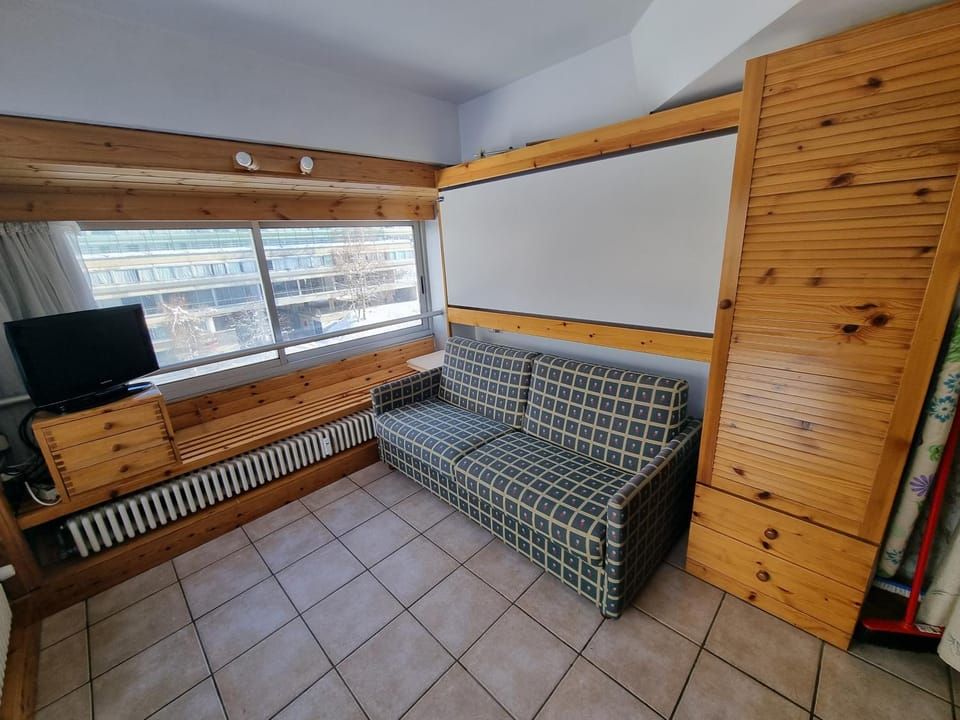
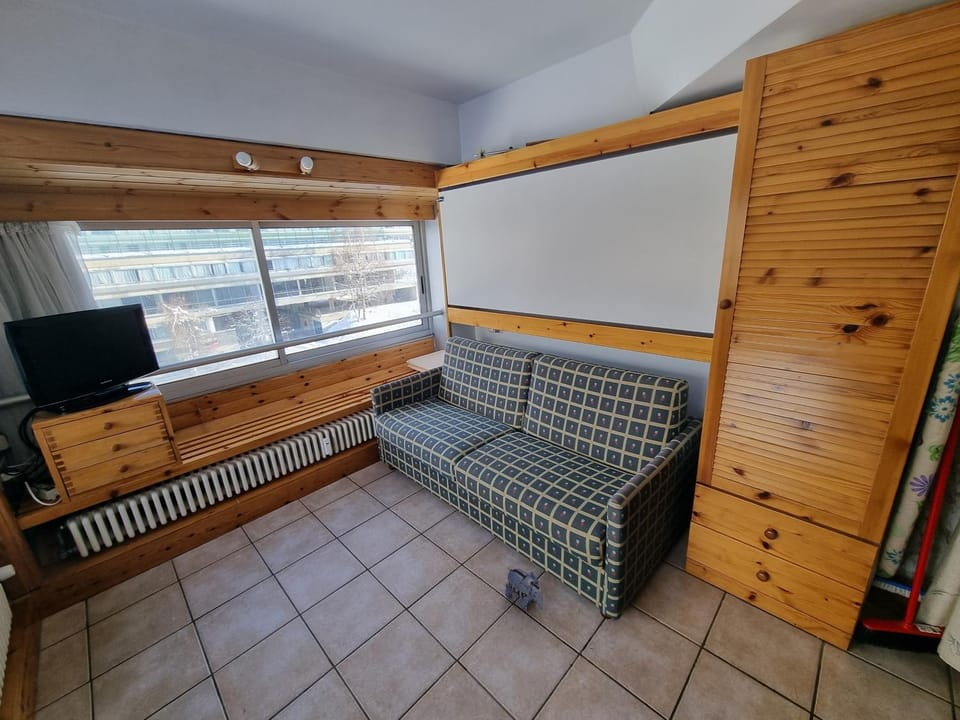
+ plush toy (524, 588)
